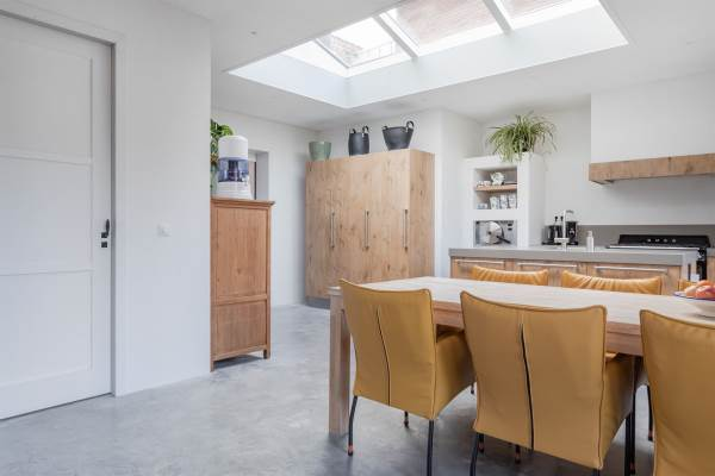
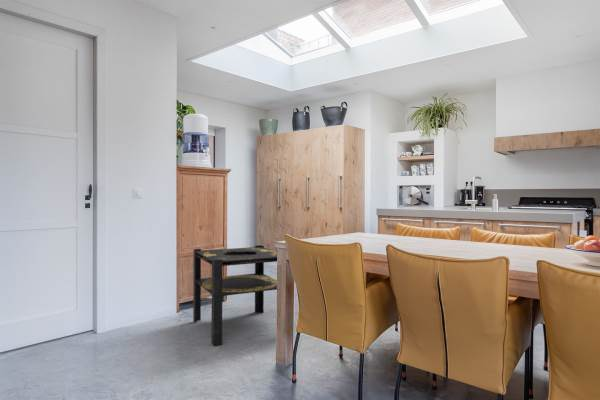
+ side table (240, 289)
